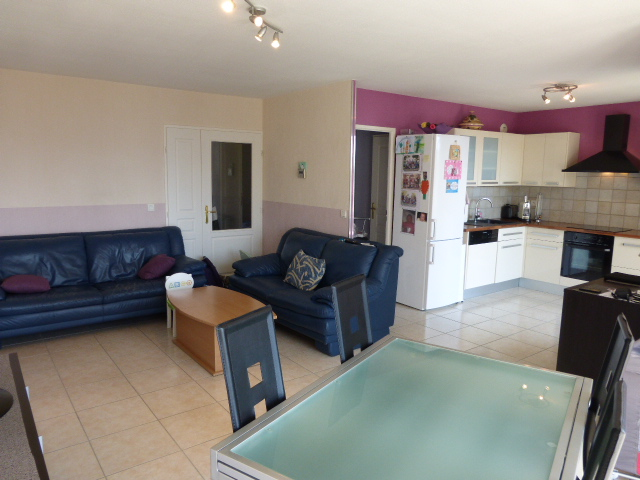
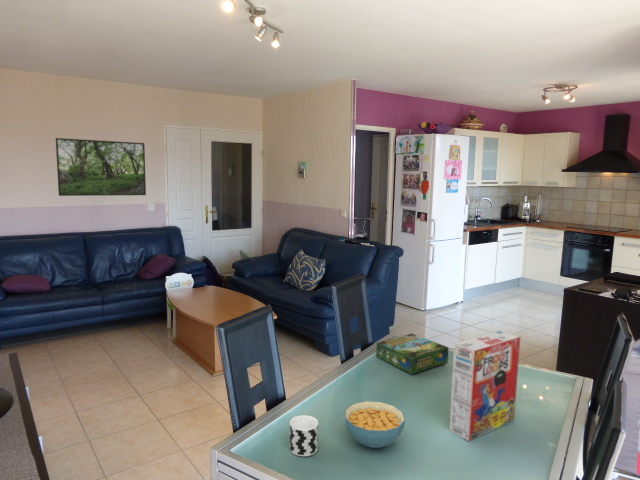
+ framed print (103, 168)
+ board game (411, 352)
+ cereal box (485, 383)
+ cereal bowl (374, 429)
+ cup (301, 433)
